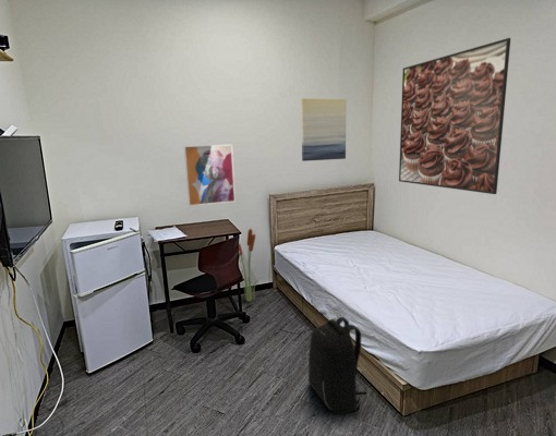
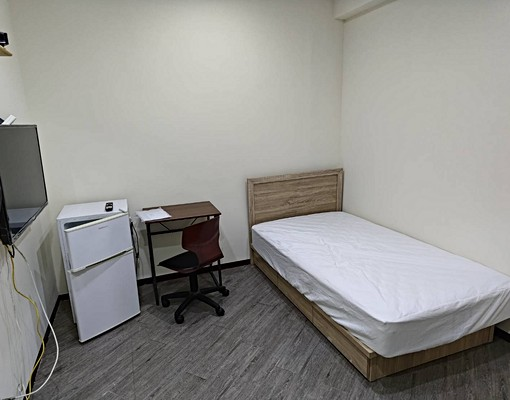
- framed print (444, 123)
- backpack (337, 356)
- wall art (324, 130)
- decorative plant (249, 263)
- wall art (210, 174)
